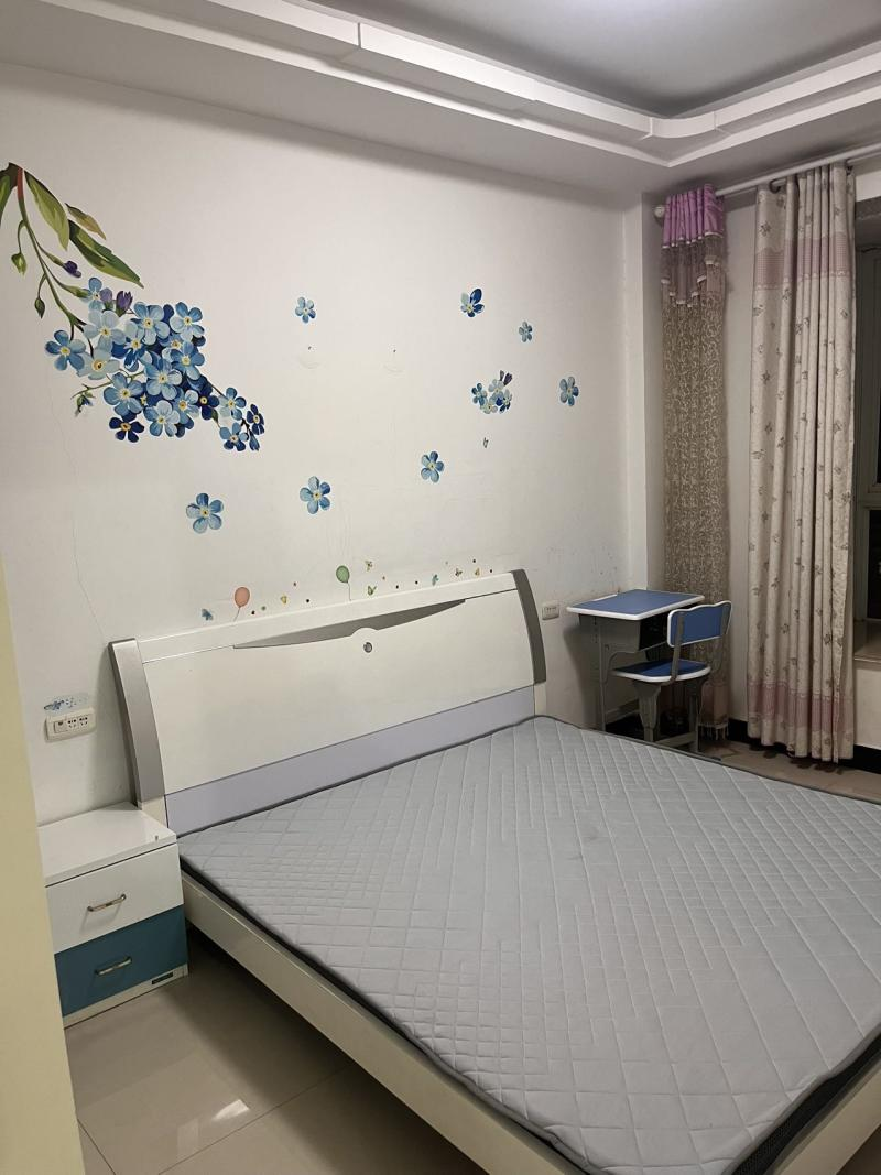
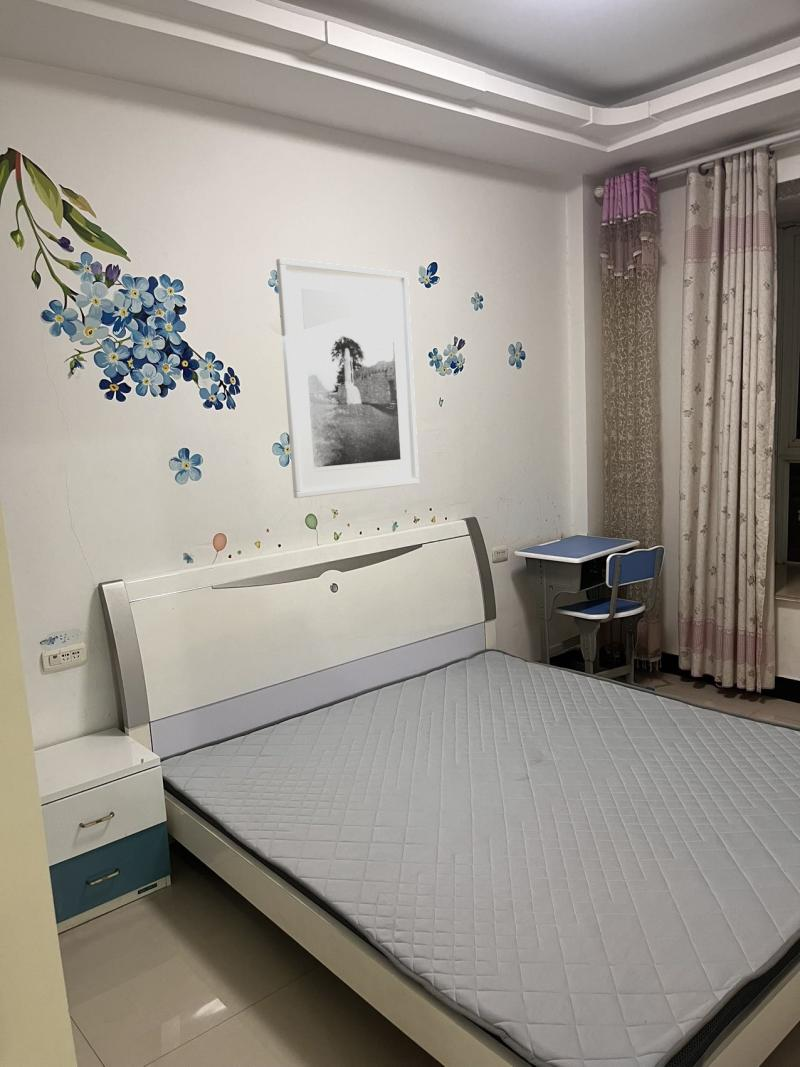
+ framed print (353, 380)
